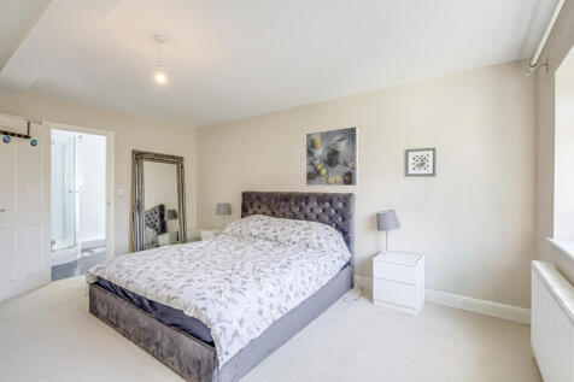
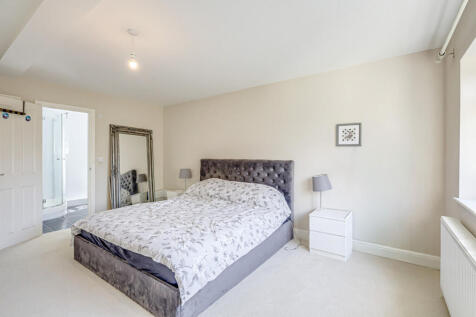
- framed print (329, 158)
